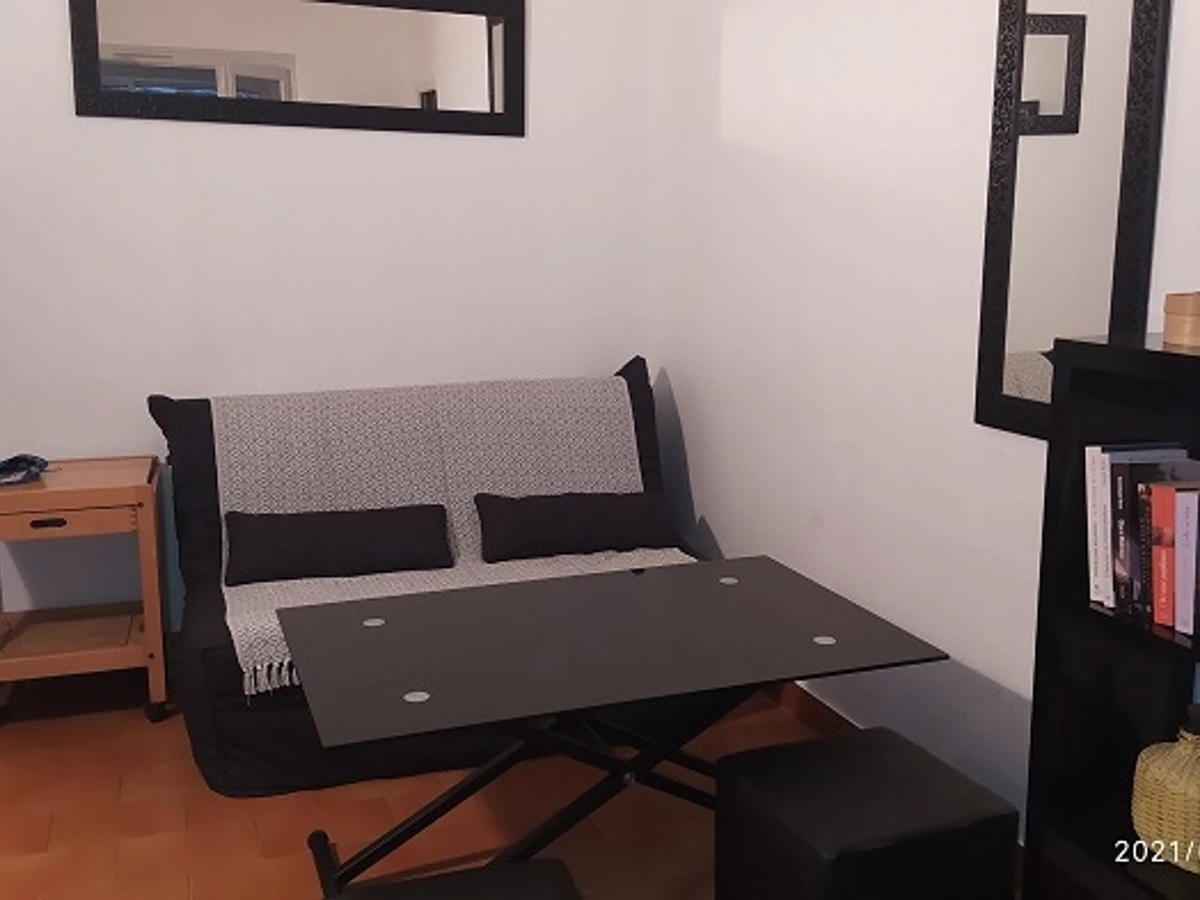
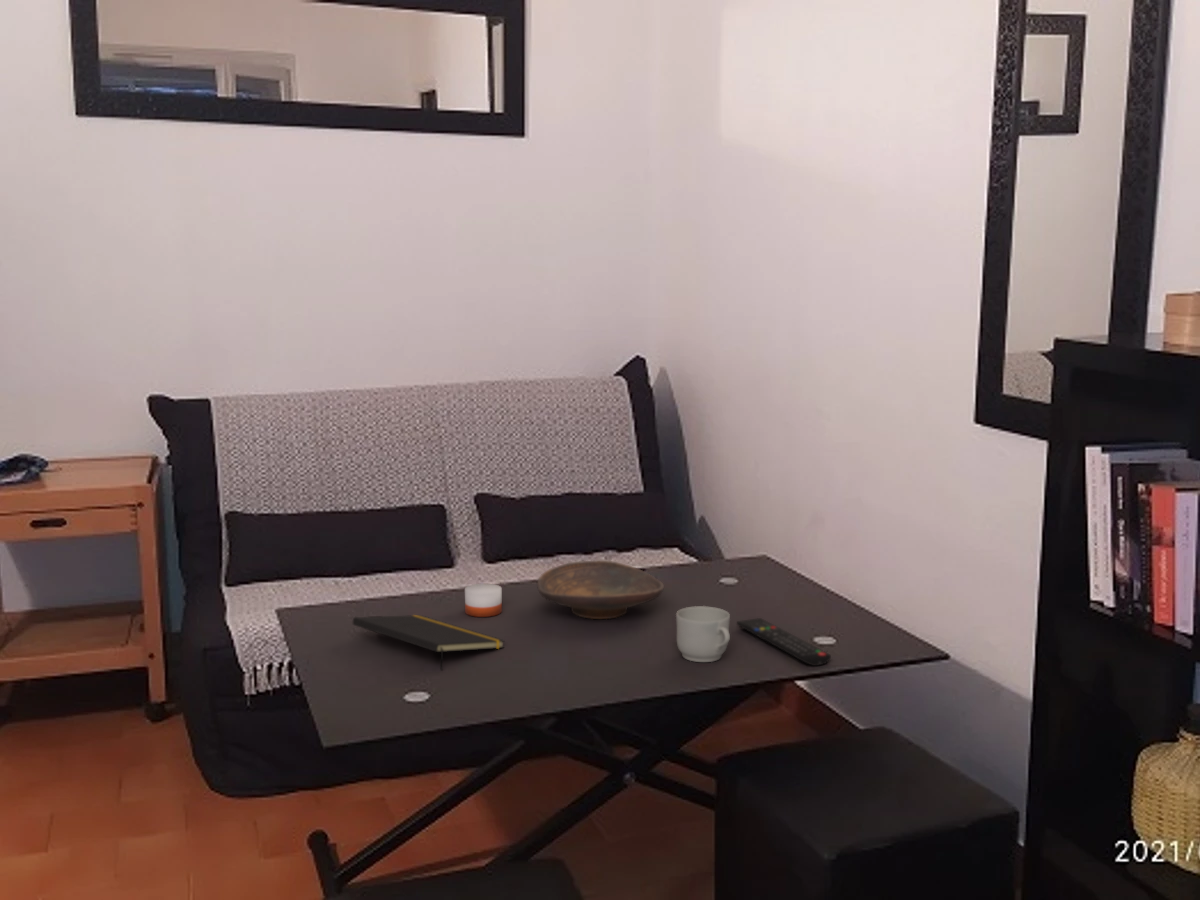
+ candle (483, 587)
+ decorative bowl (600, 593)
+ remote control (782, 641)
+ mug (706, 637)
+ notepad (428, 632)
